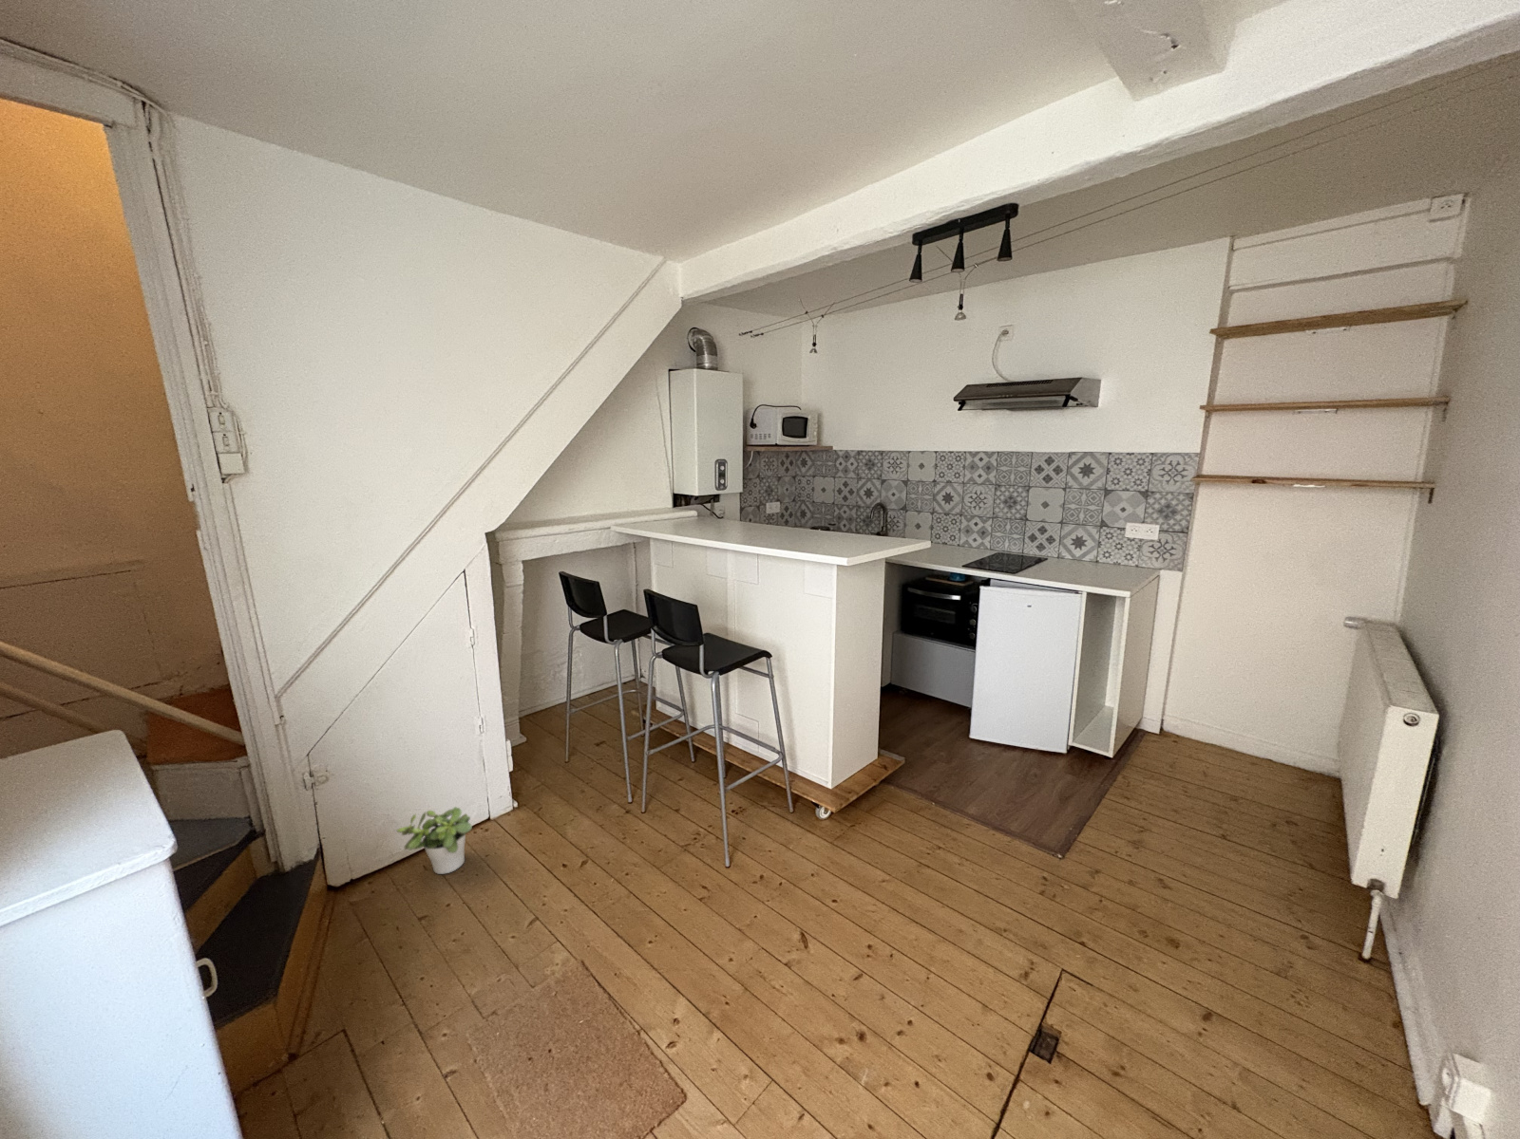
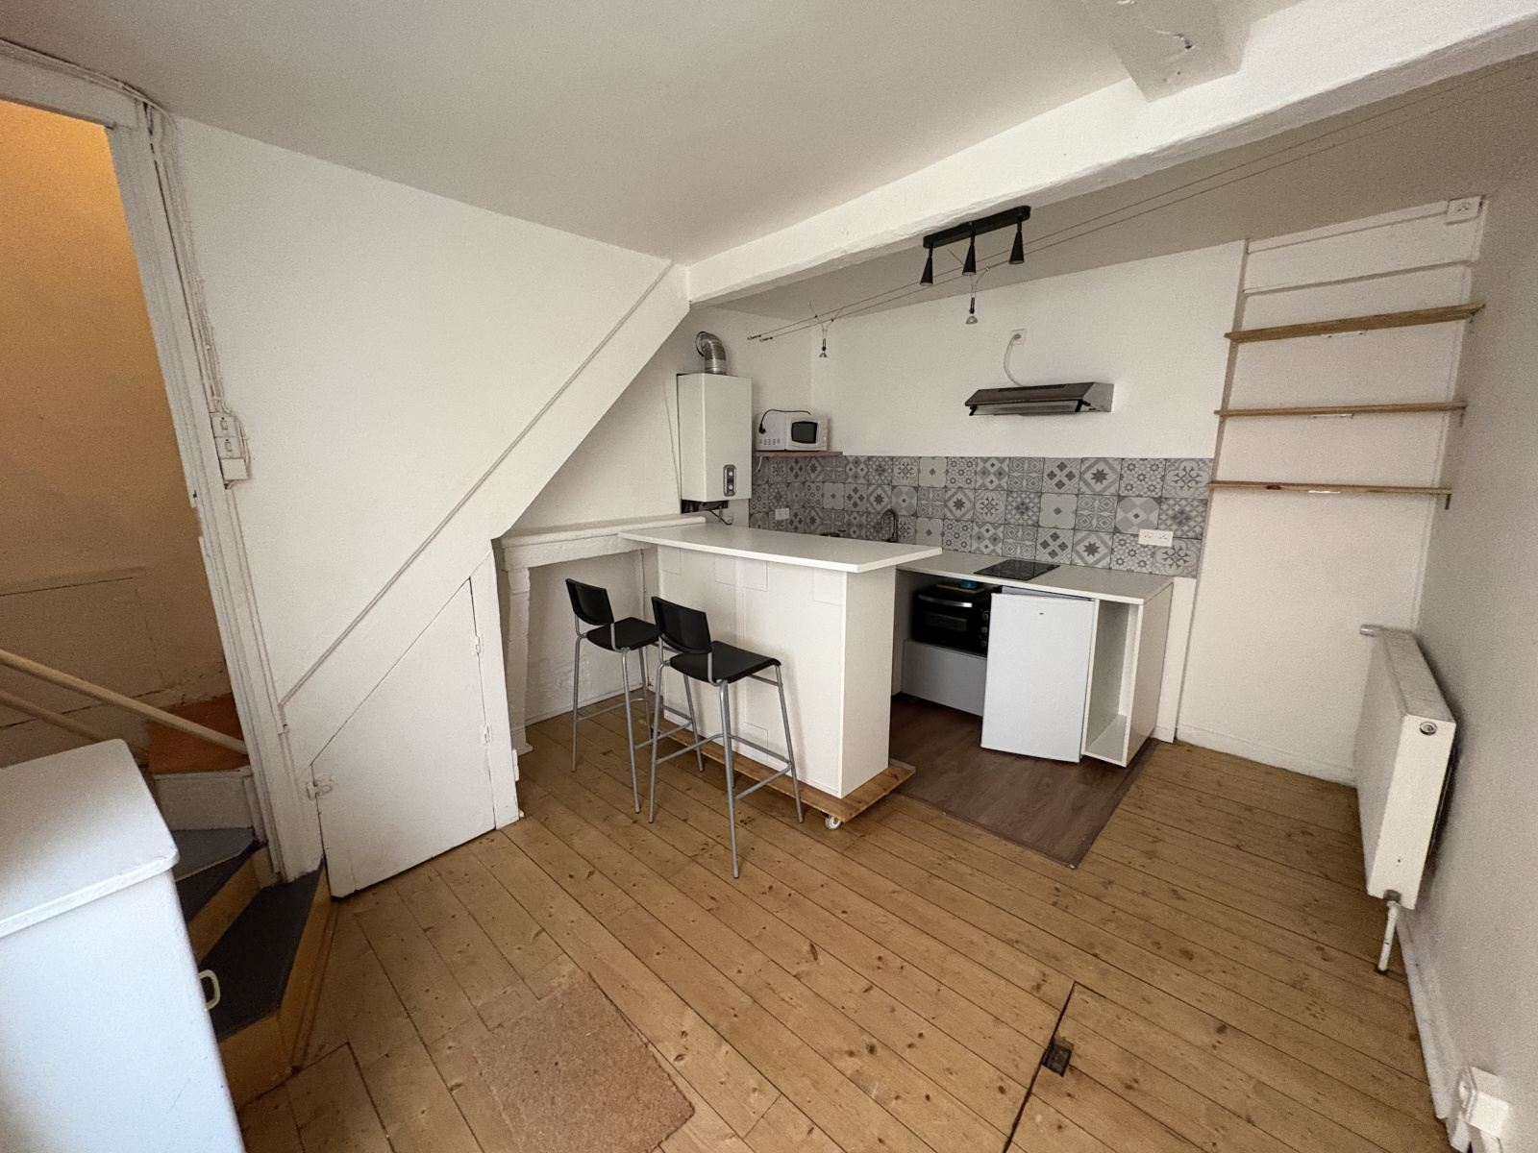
- potted plant (438, 842)
